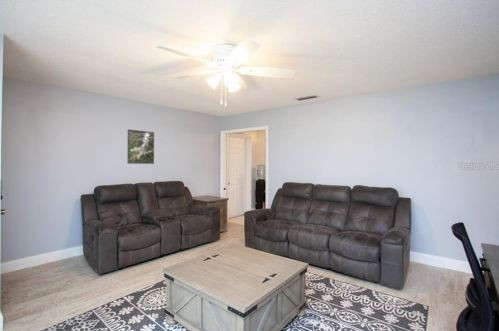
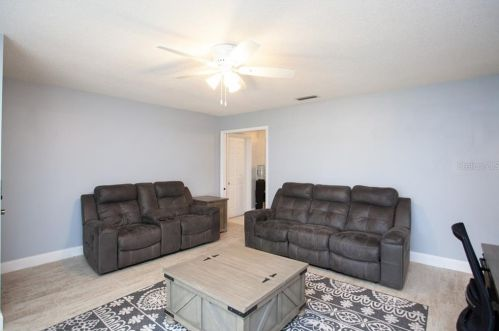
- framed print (141, 147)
